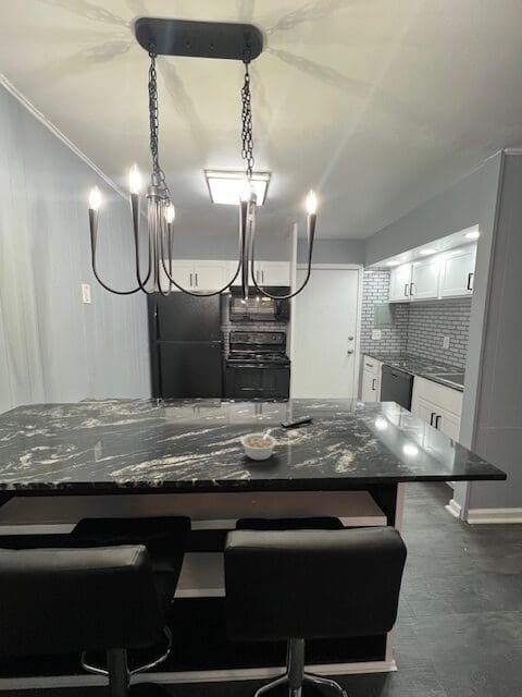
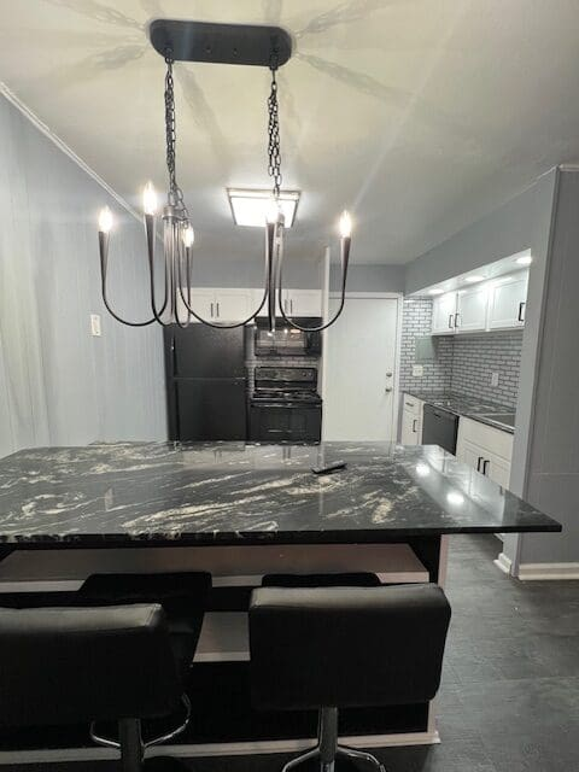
- legume (258, 445)
